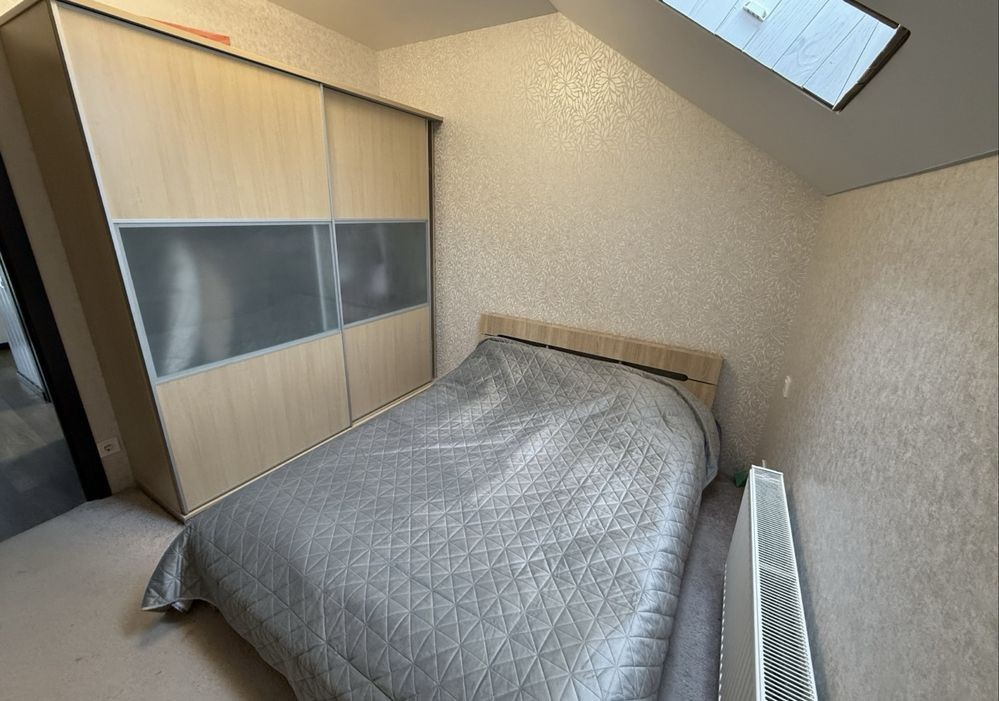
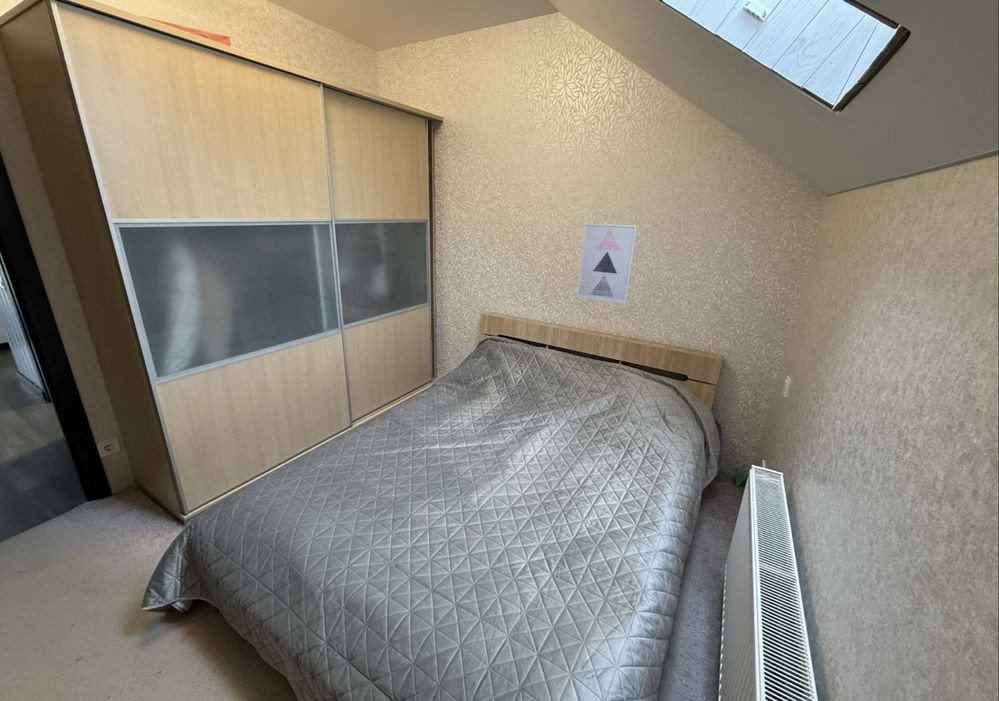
+ wall art (605, 263)
